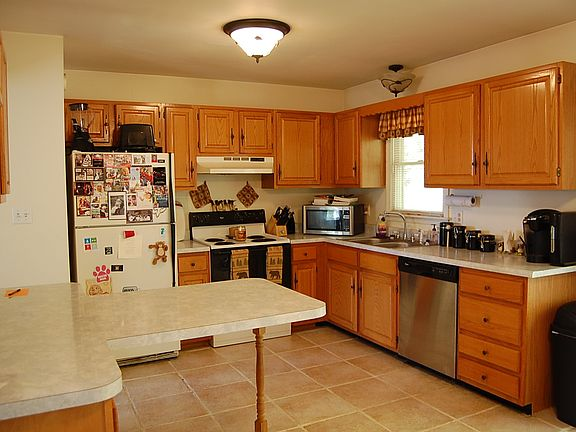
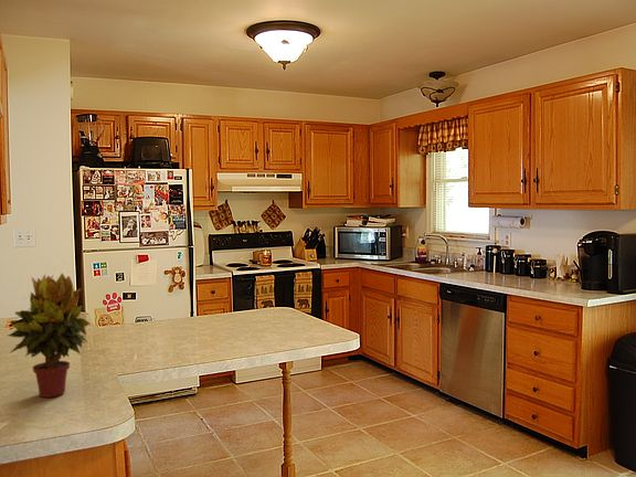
+ potted plant (52, 333)
